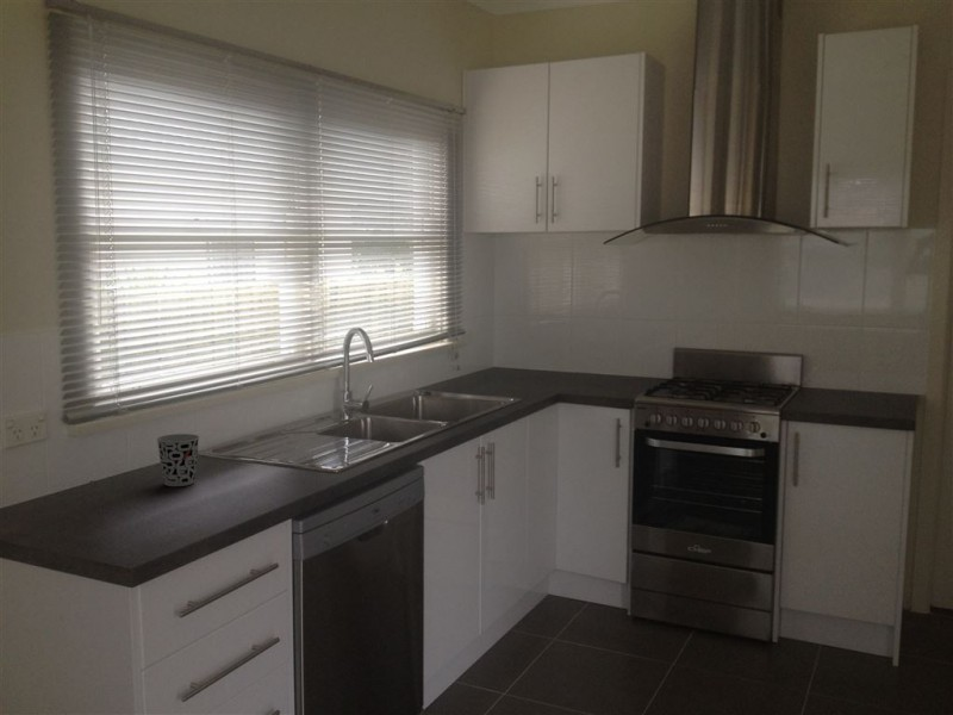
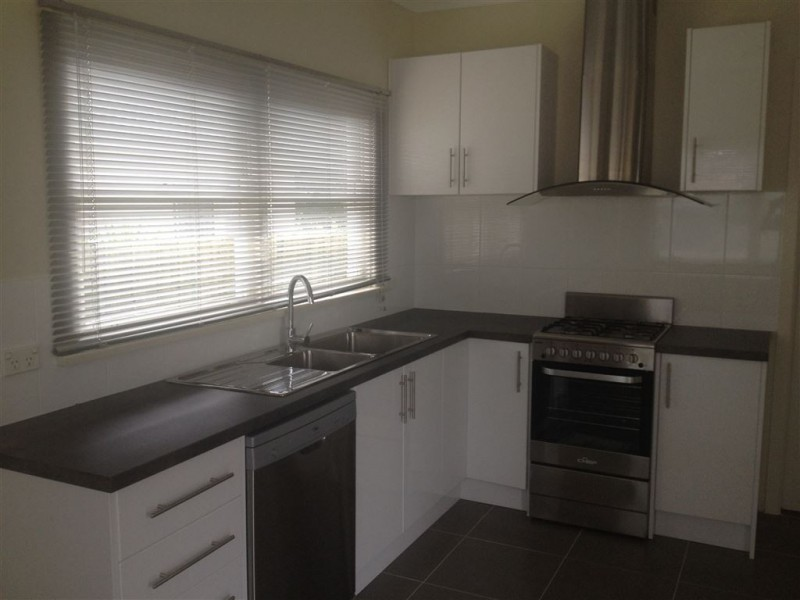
- cup (179, 460)
